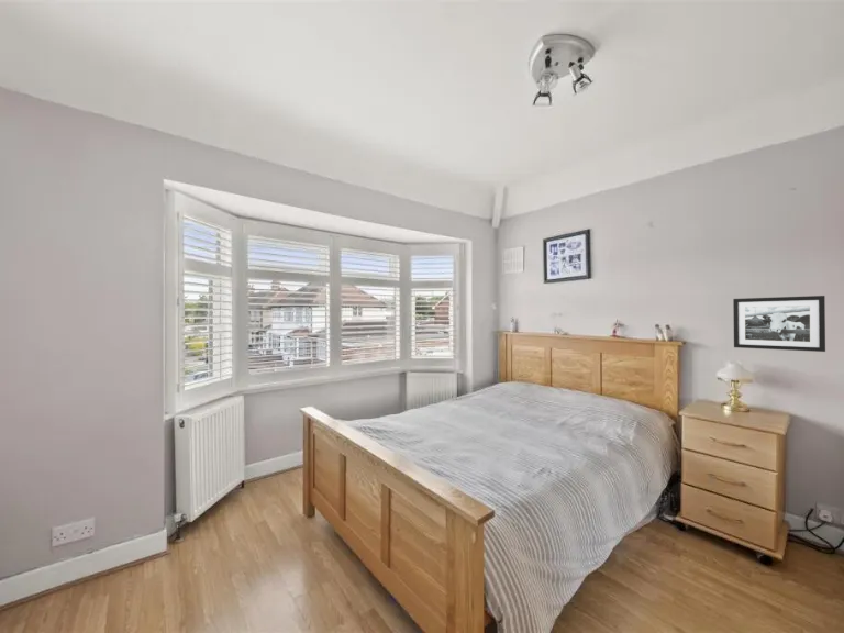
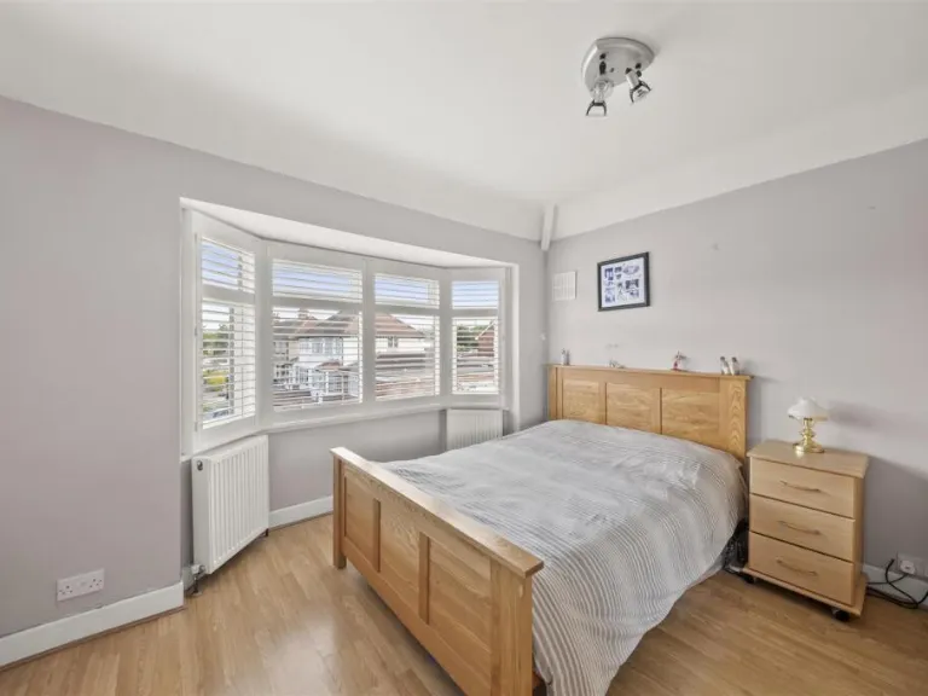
- picture frame (776, 323)
